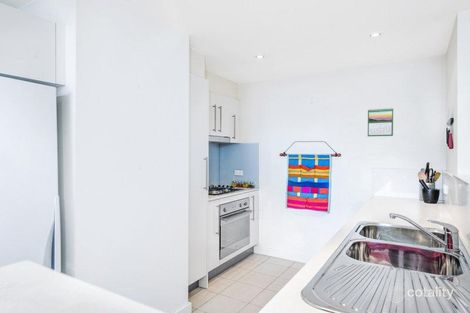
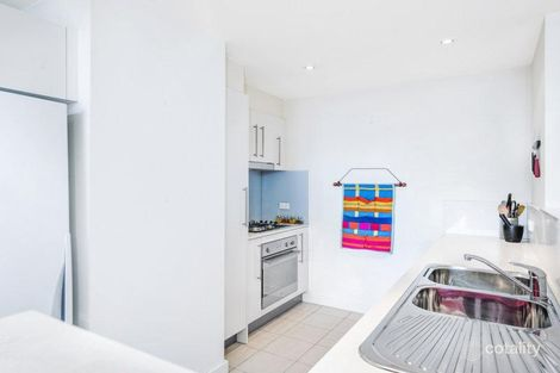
- calendar (380, 122)
